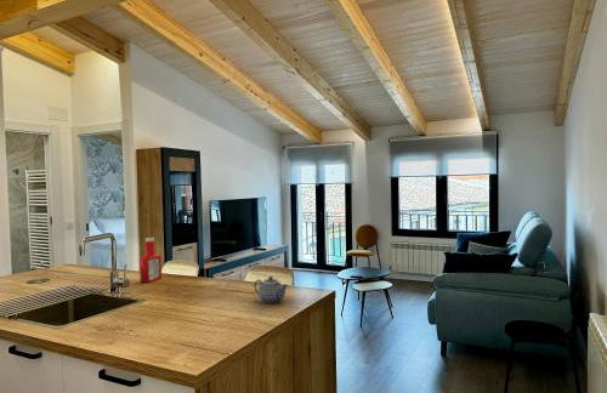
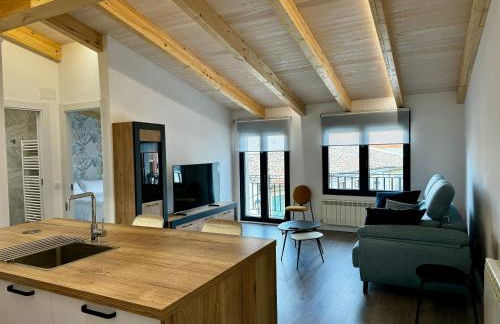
- soap bottle (149, 258)
- teapot (271, 289)
